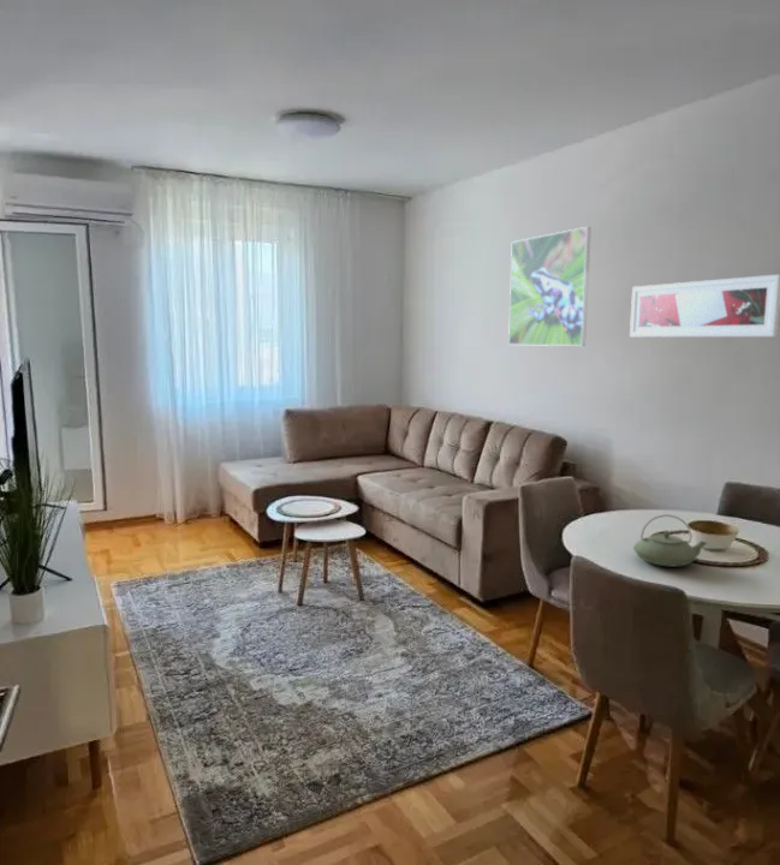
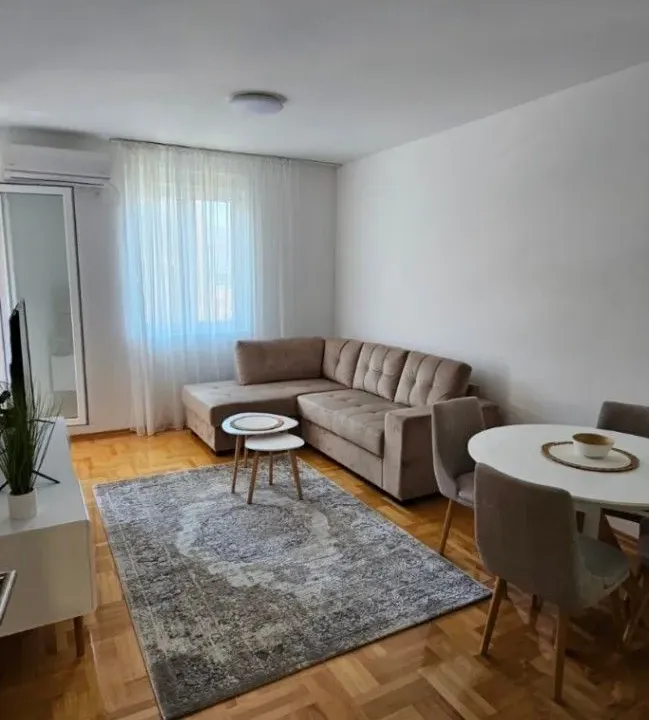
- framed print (546, 291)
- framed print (697, 309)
- teapot (669, 538)
